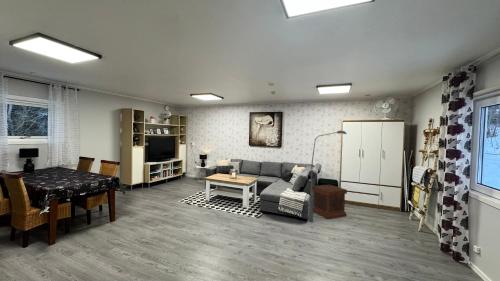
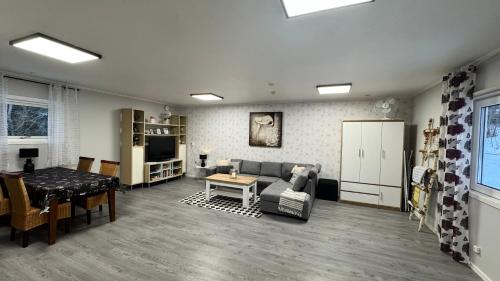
- side table (328, 200)
- floor lamp (311, 177)
